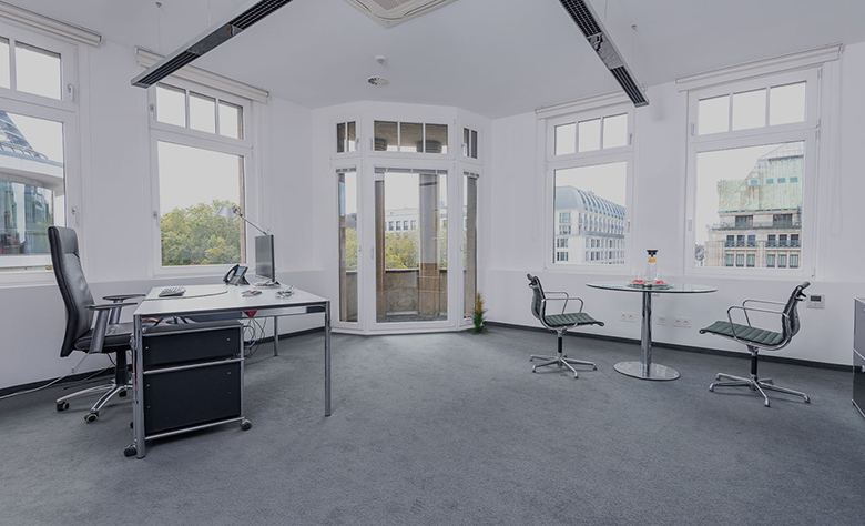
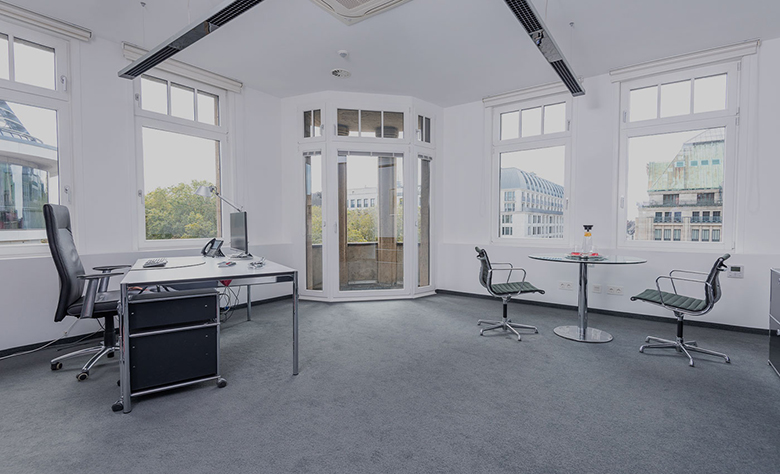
- indoor plant (478, 310)
